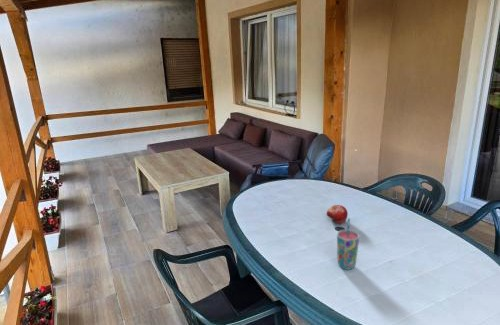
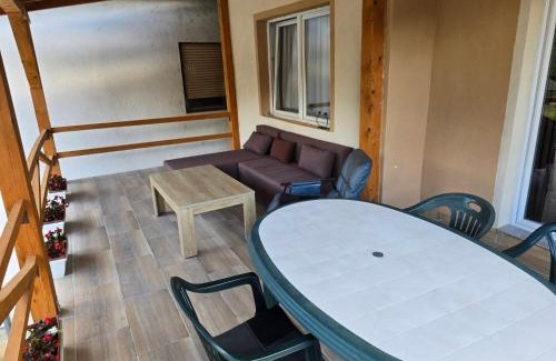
- fruit (337, 213)
- cup (347, 242)
